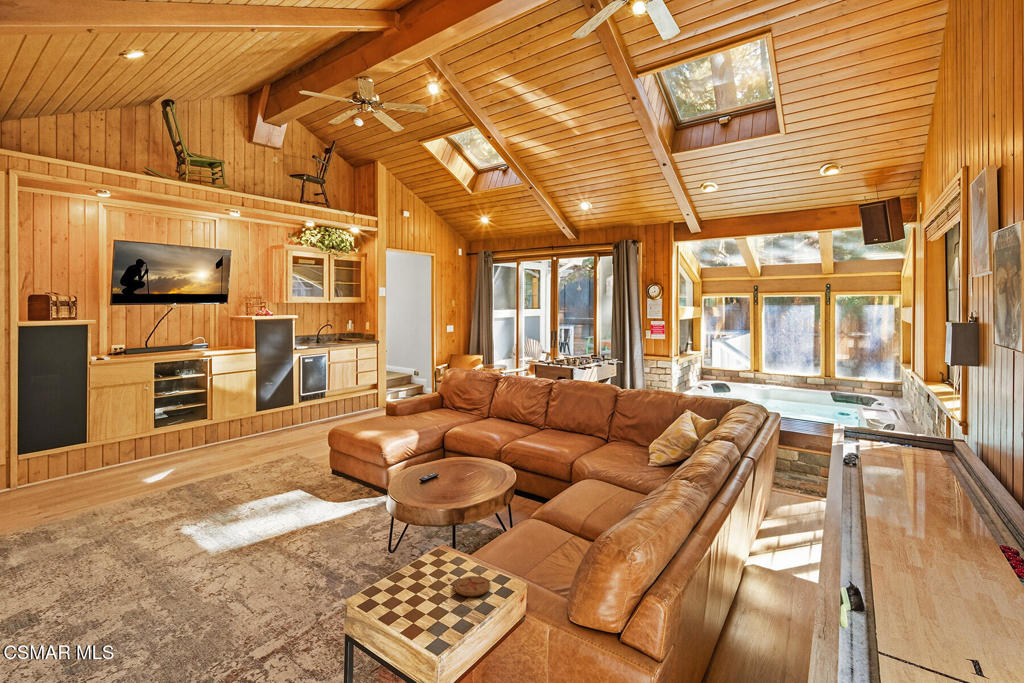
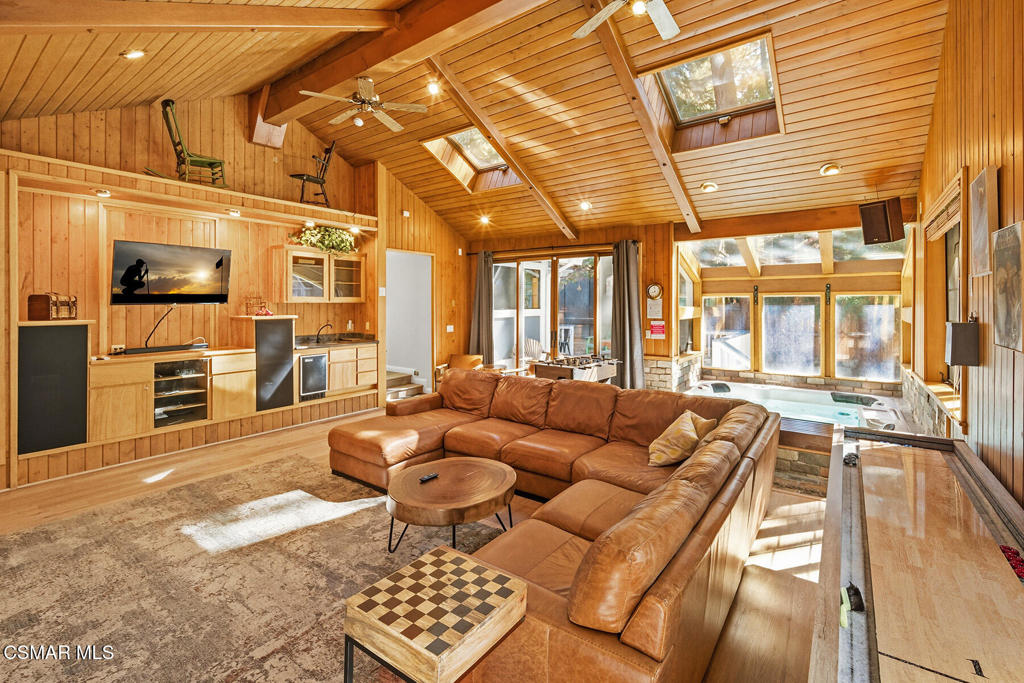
- coaster (472, 585)
